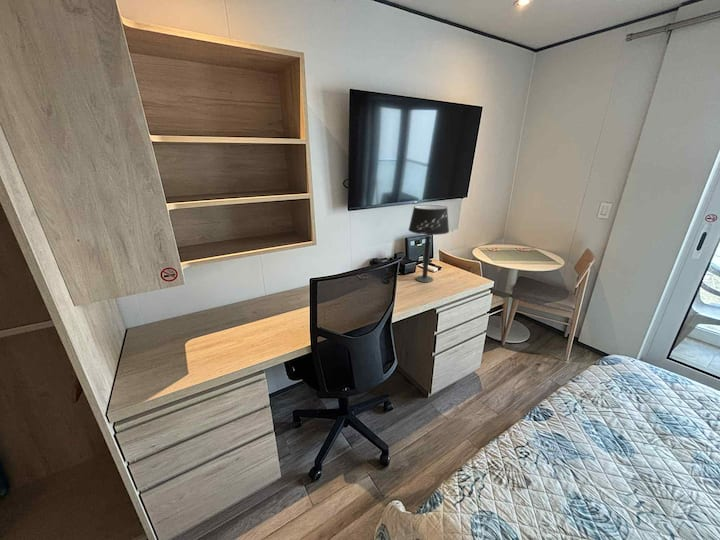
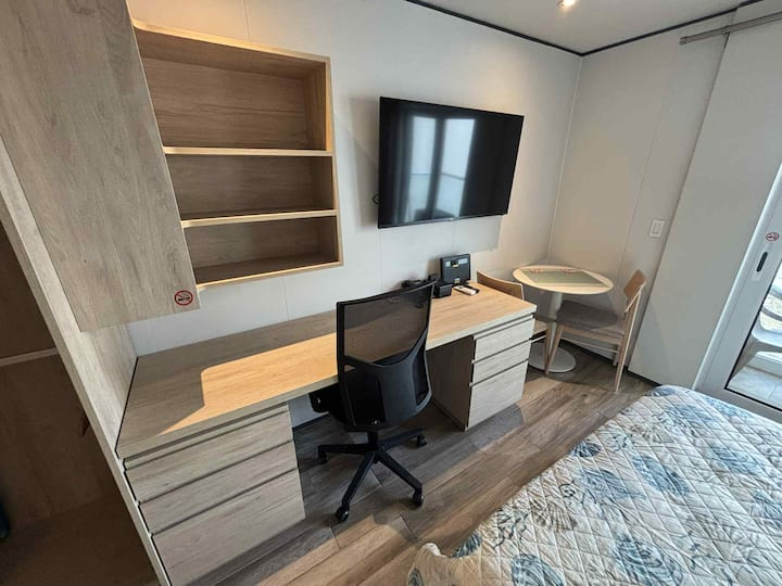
- table lamp (427, 244)
